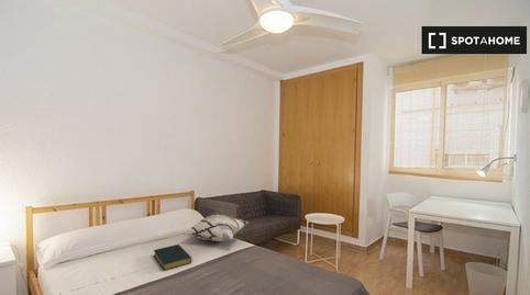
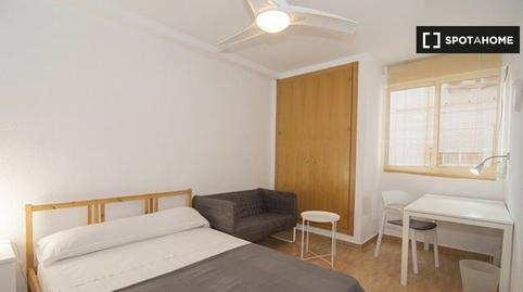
- hardback book (172, 256)
- decorative pillow (218, 227)
